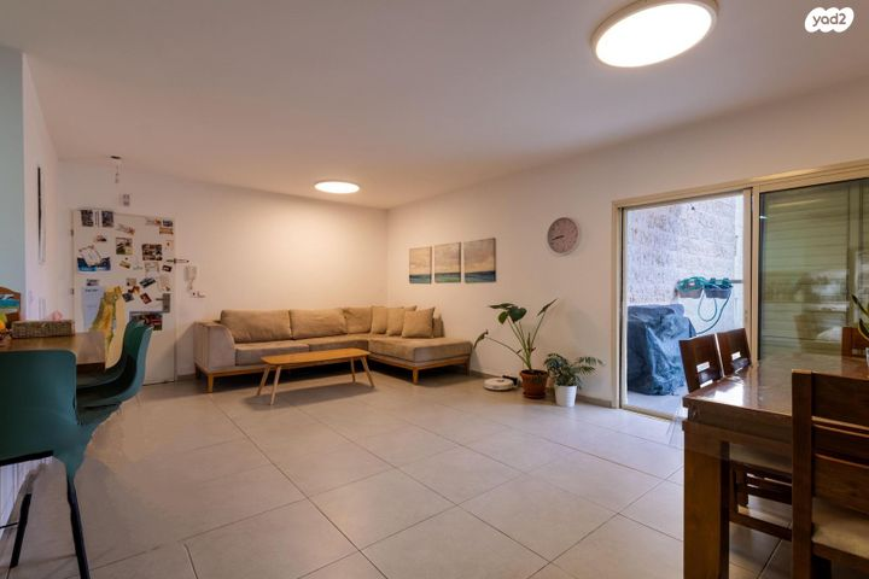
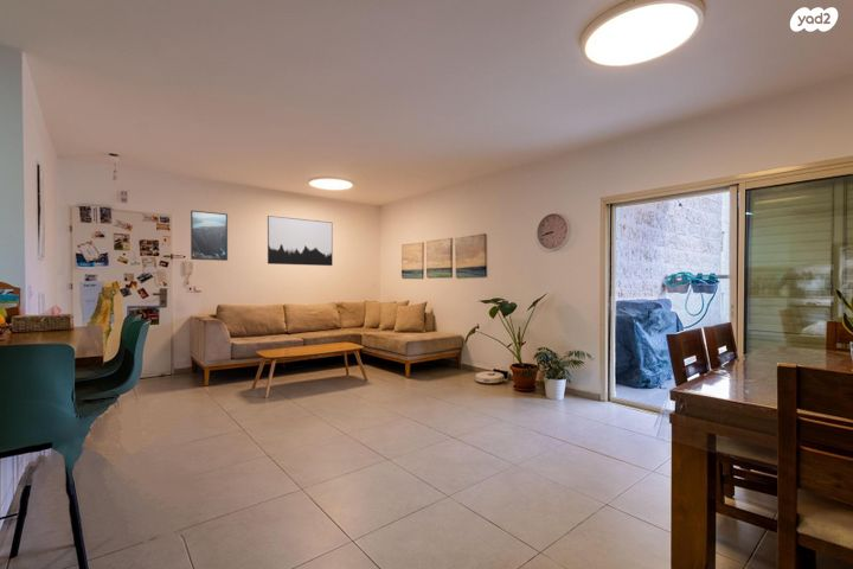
+ wall art (301, 242)
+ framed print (209, 236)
